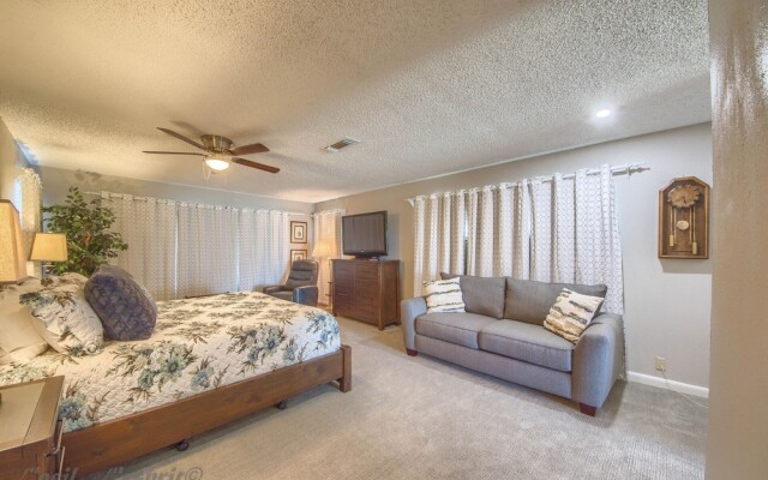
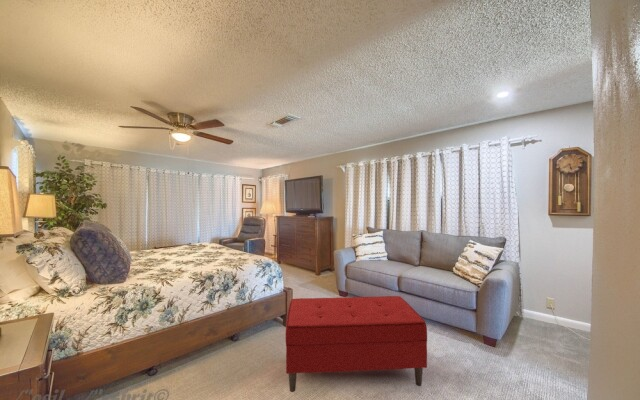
+ bench (351, 338)
